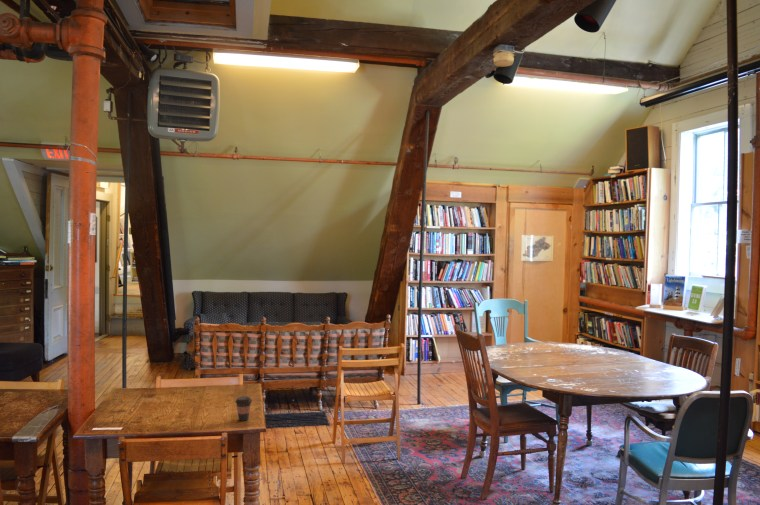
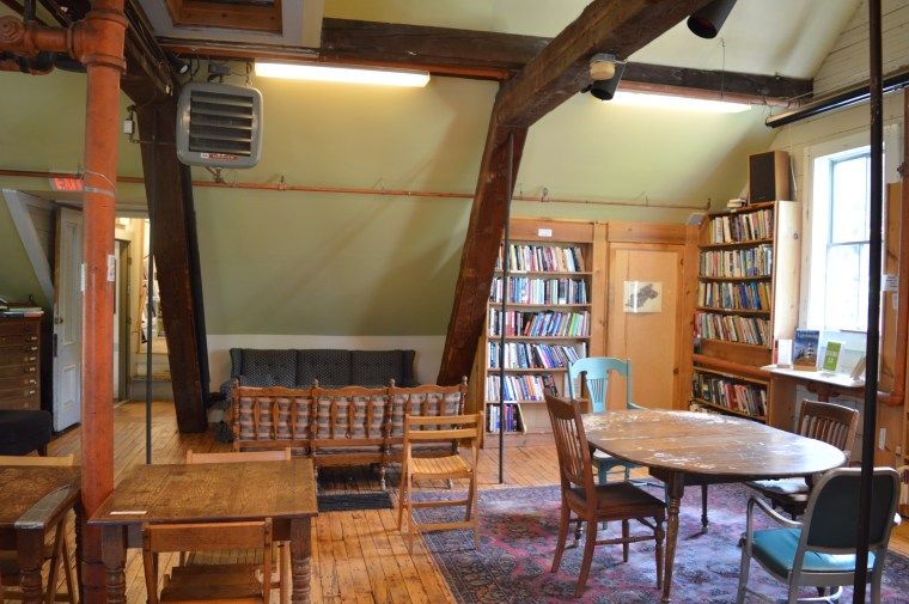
- coffee cup (243, 408)
